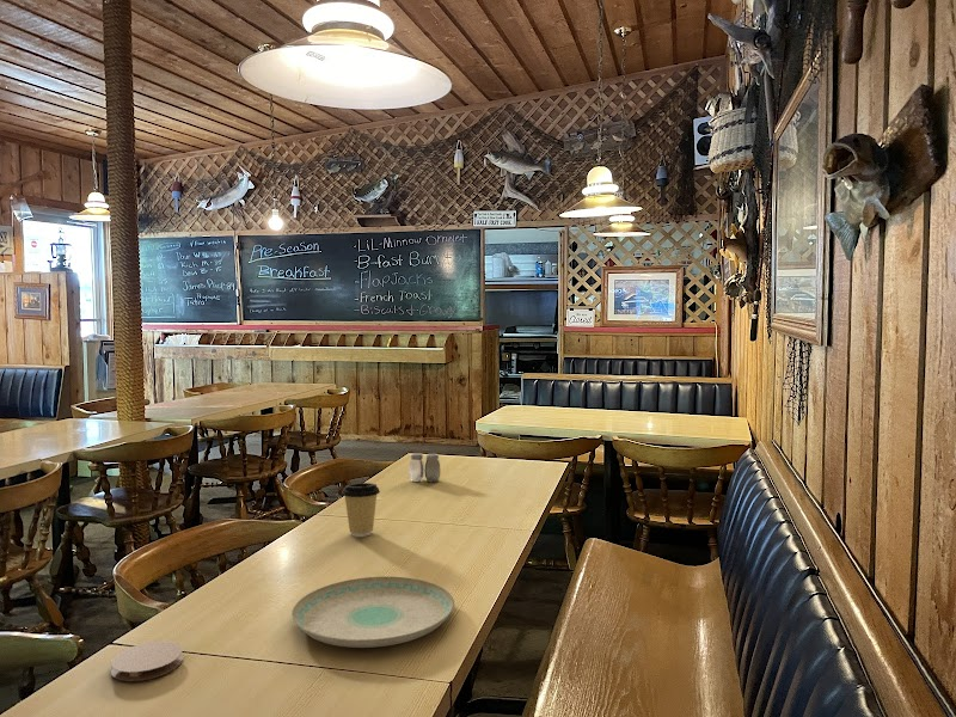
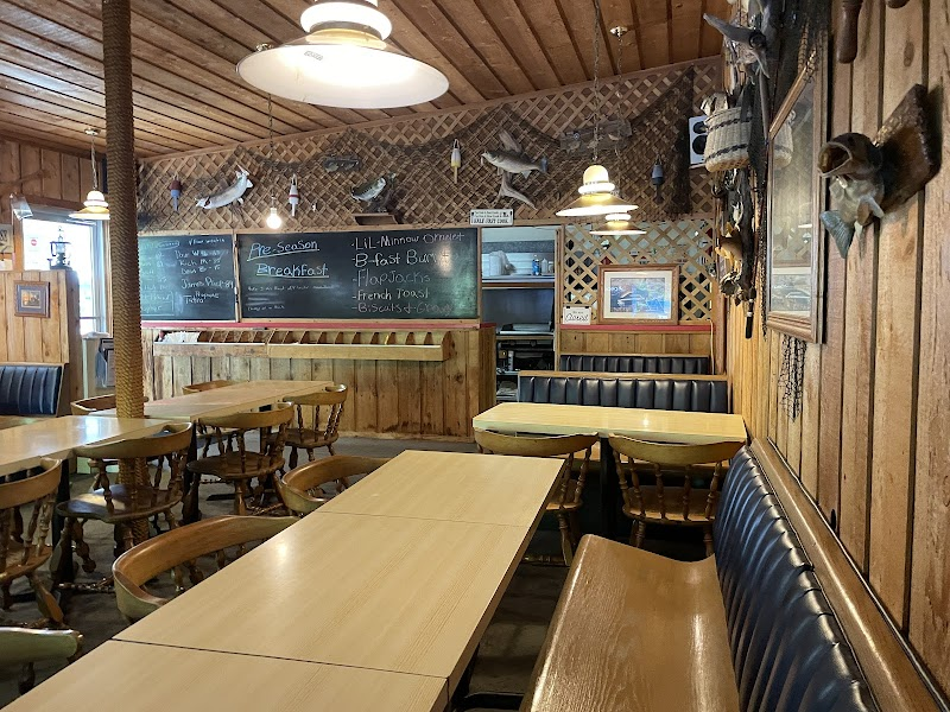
- salt and pepper shaker (423, 466)
- plate (374, 611)
- coaster (147, 660)
- coffee cup (361, 508)
